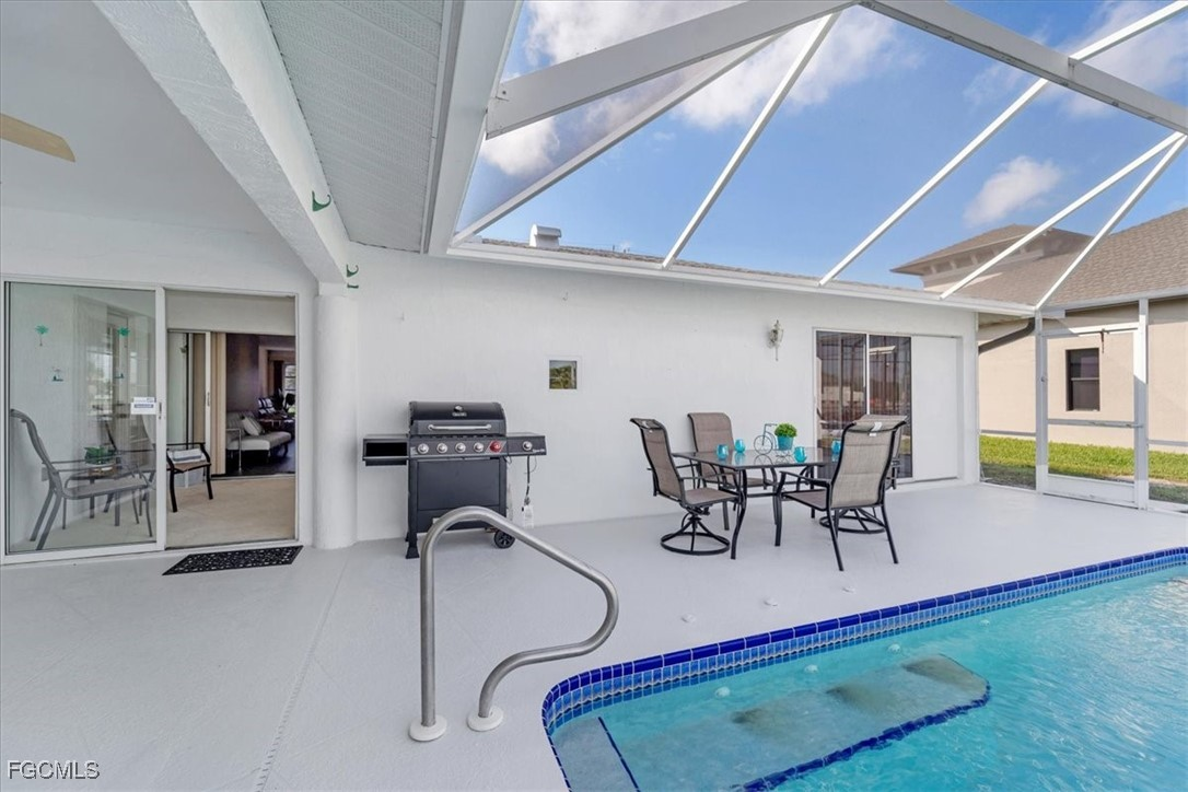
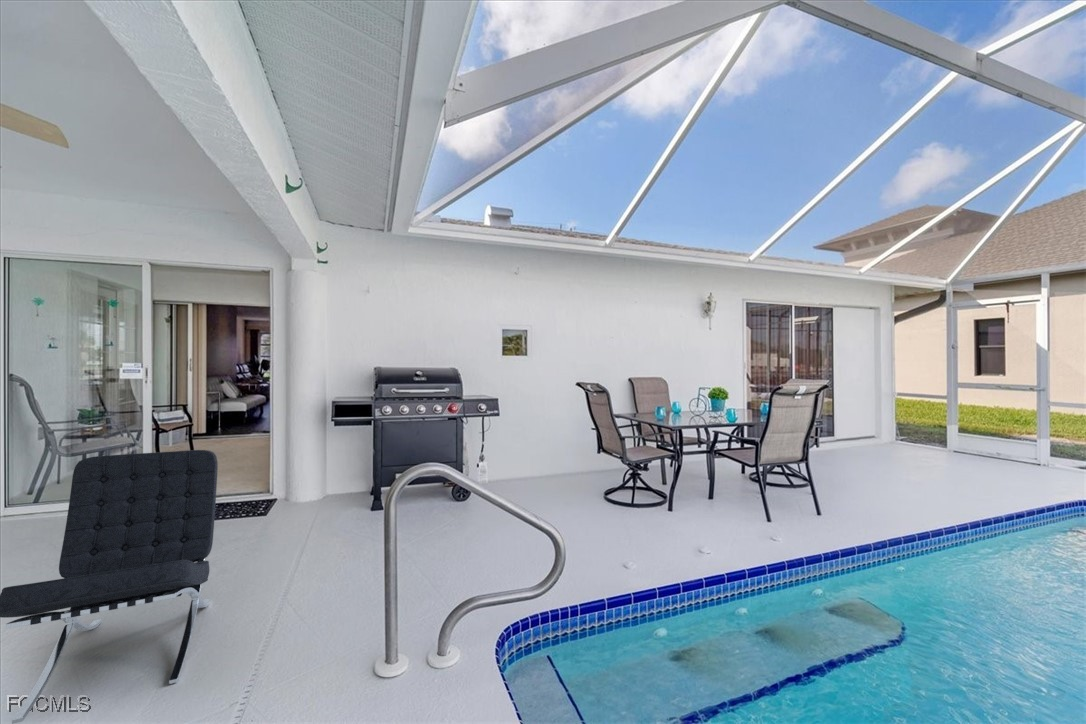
+ lounge chair (128, 558)
